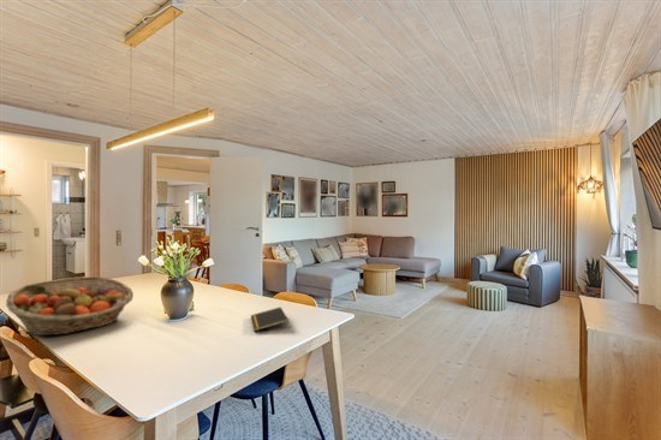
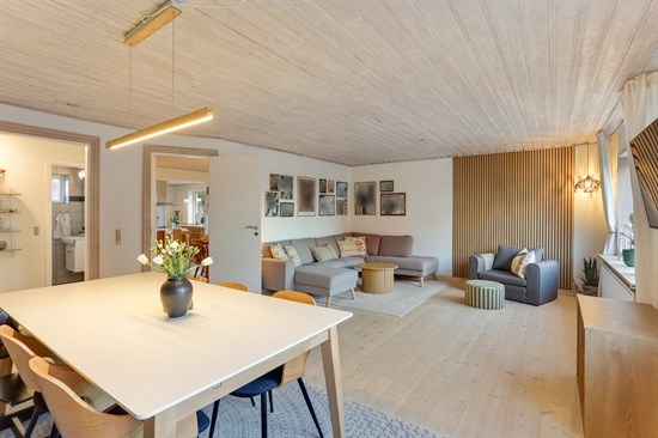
- notepad (268, 317)
- fruit basket (75, 303)
